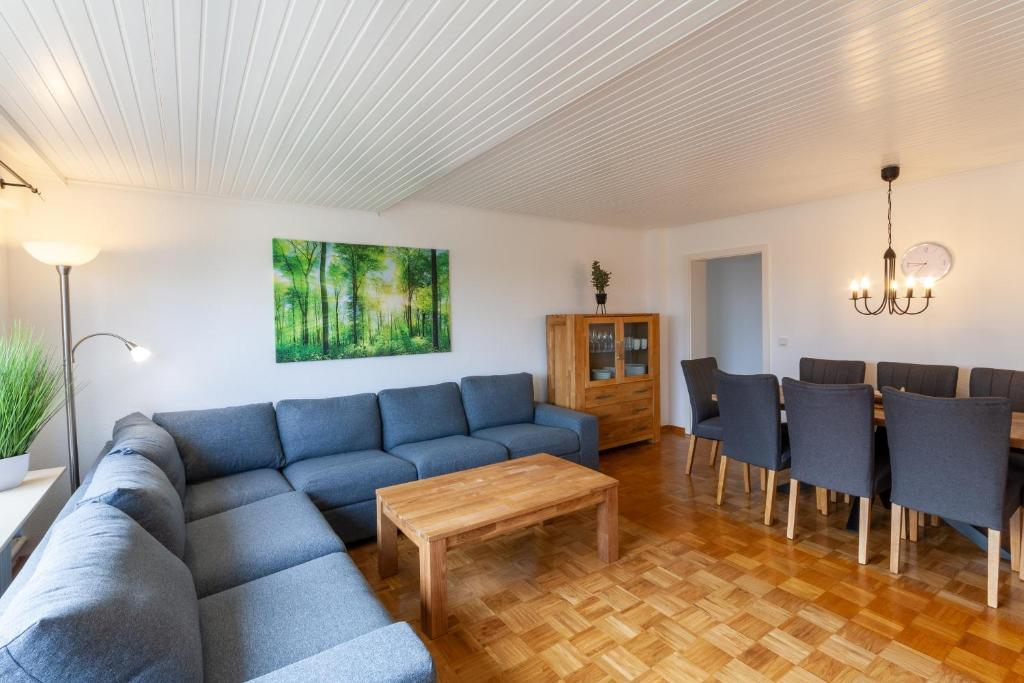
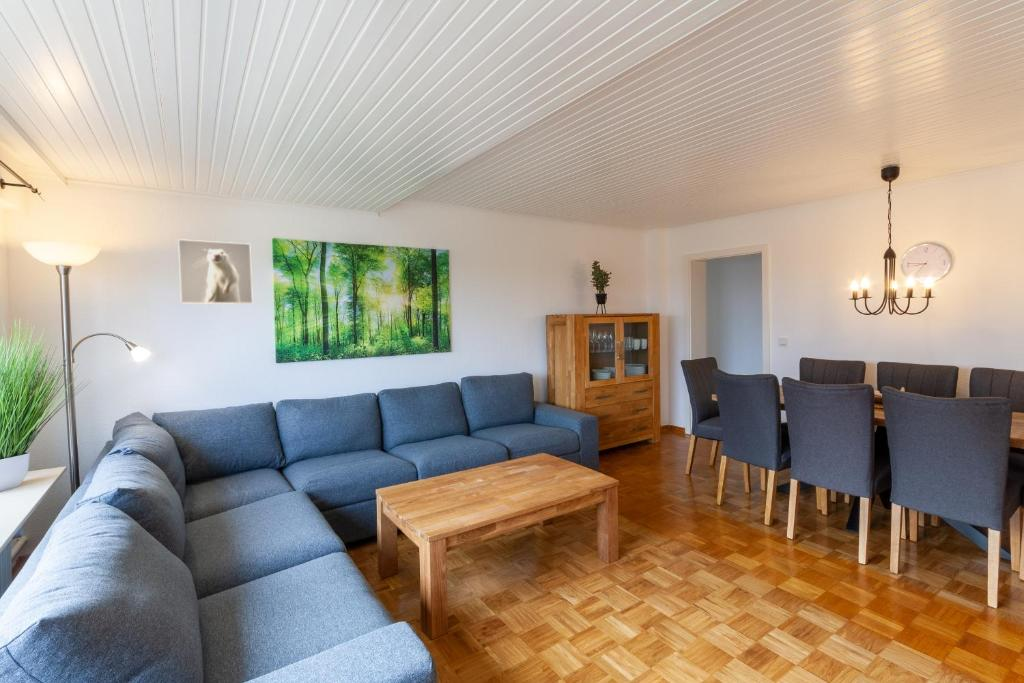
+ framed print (216, 272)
